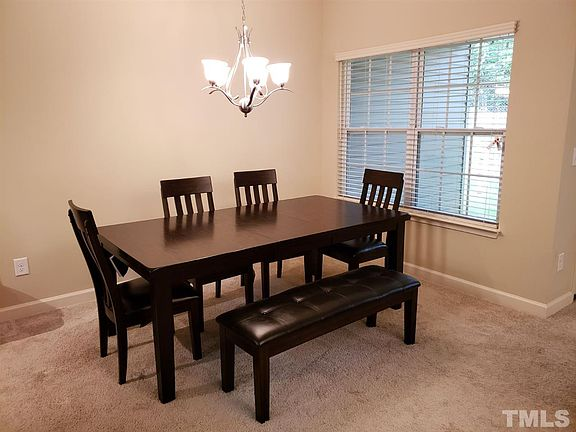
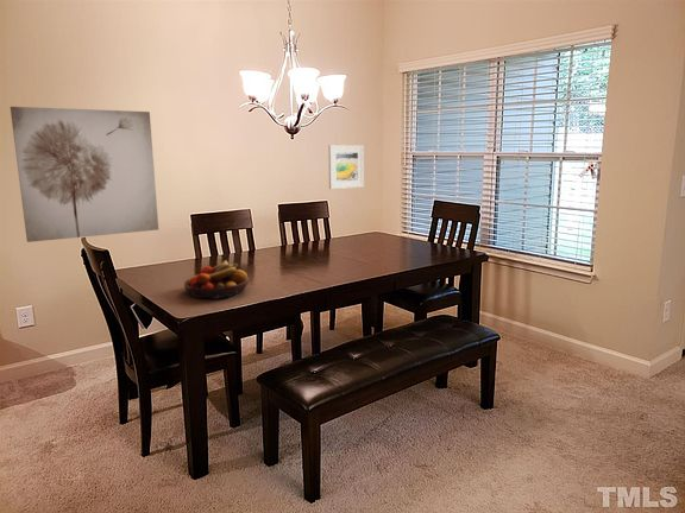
+ wall art (90, 173)
+ fruit bowl (215, 277)
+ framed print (346, 166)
